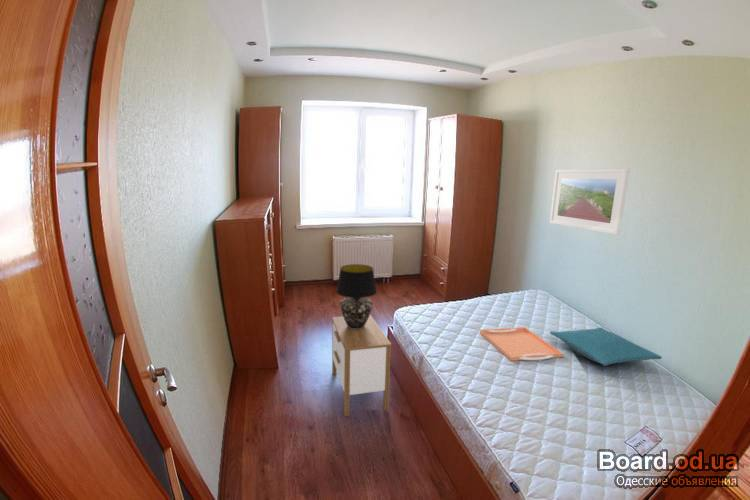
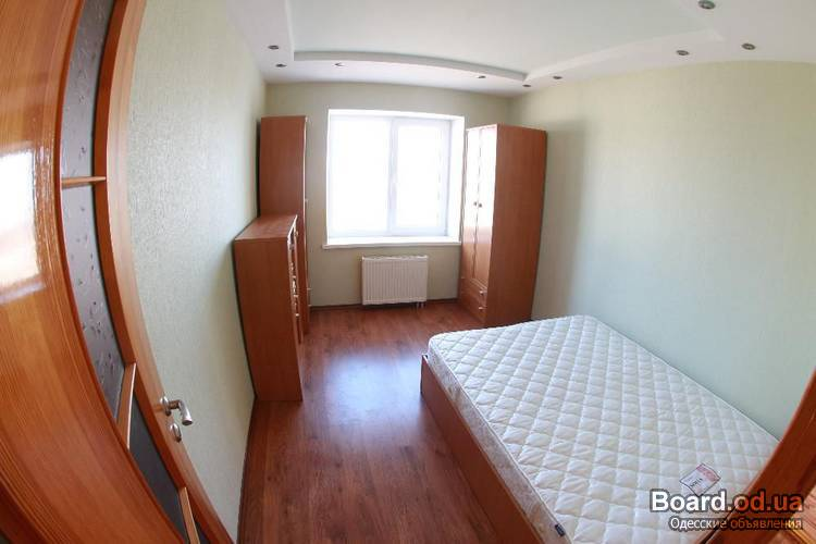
- serving tray (518, 342)
- pillow (602, 345)
- table lamp (356, 297)
- nightstand (357, 360)
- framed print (584, 199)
